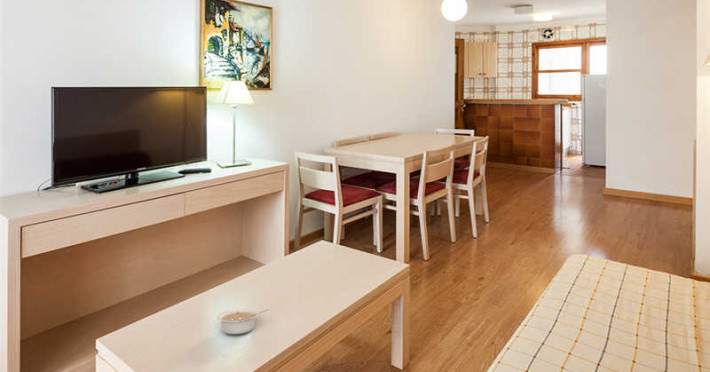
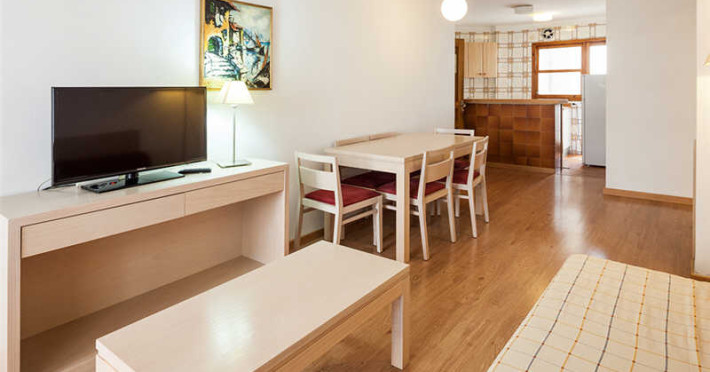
- legume (240, 320)
